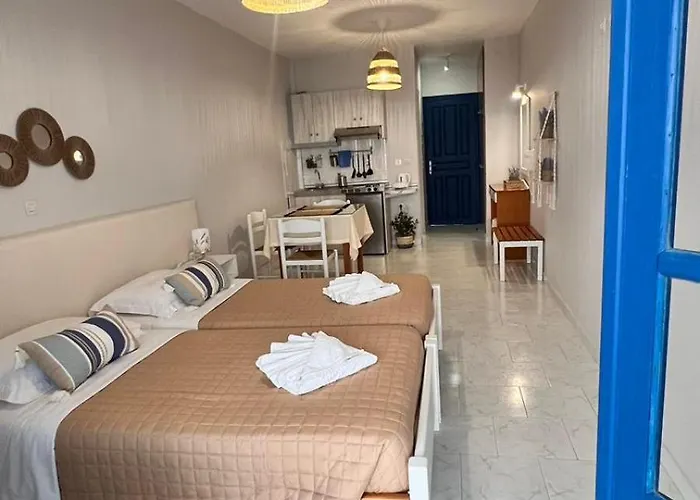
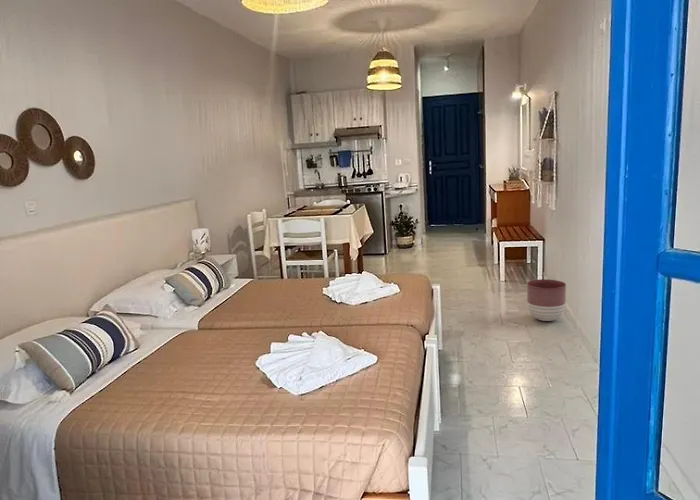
+ planter (546, 301)
